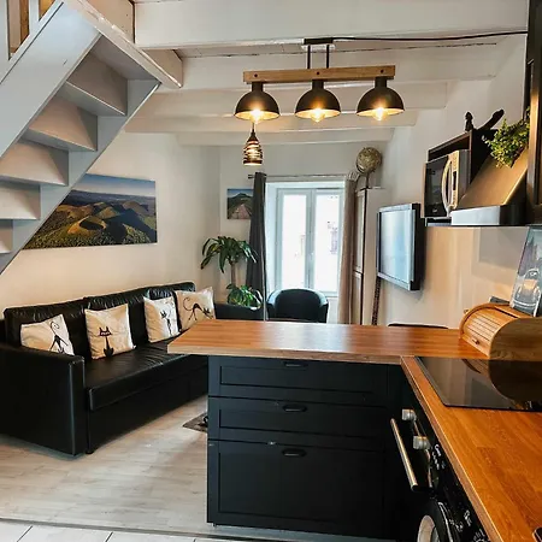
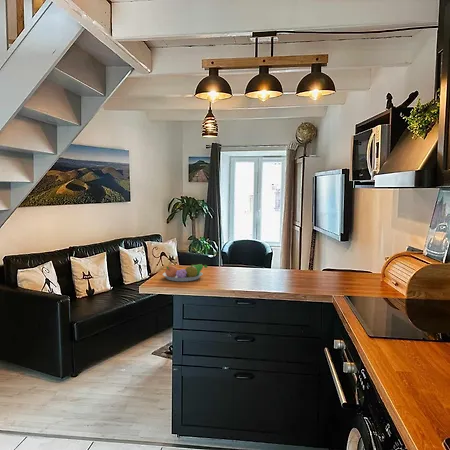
+ fruit bowl (184, 270)
